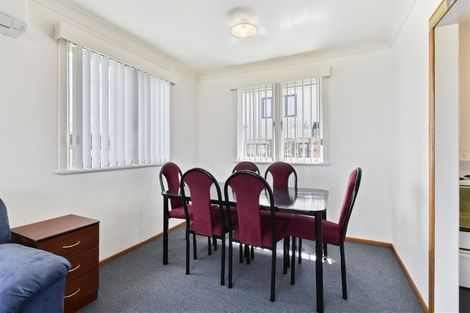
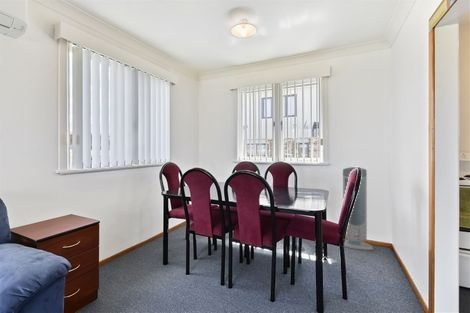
+ air purifier (354, 206)
